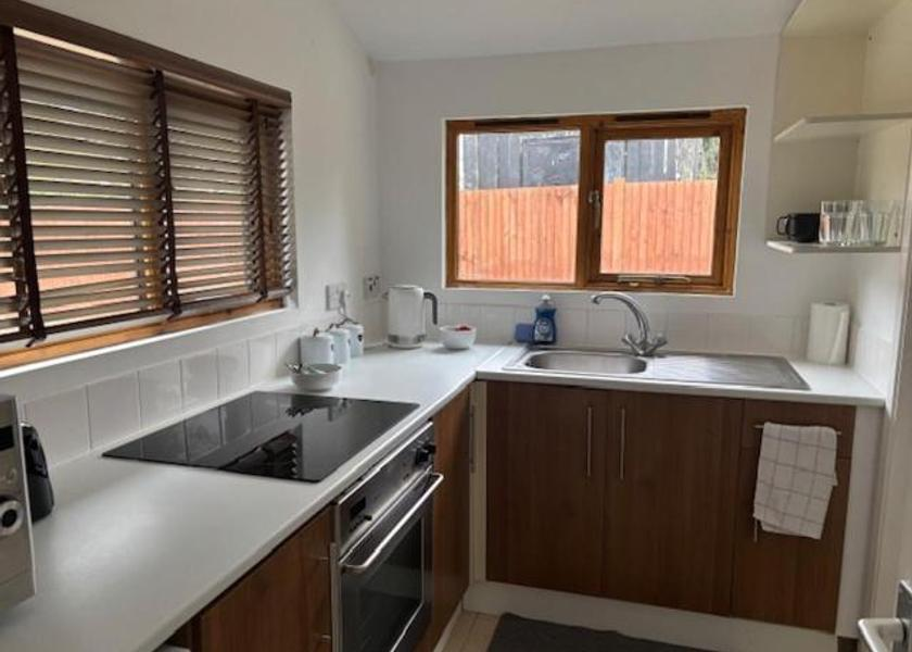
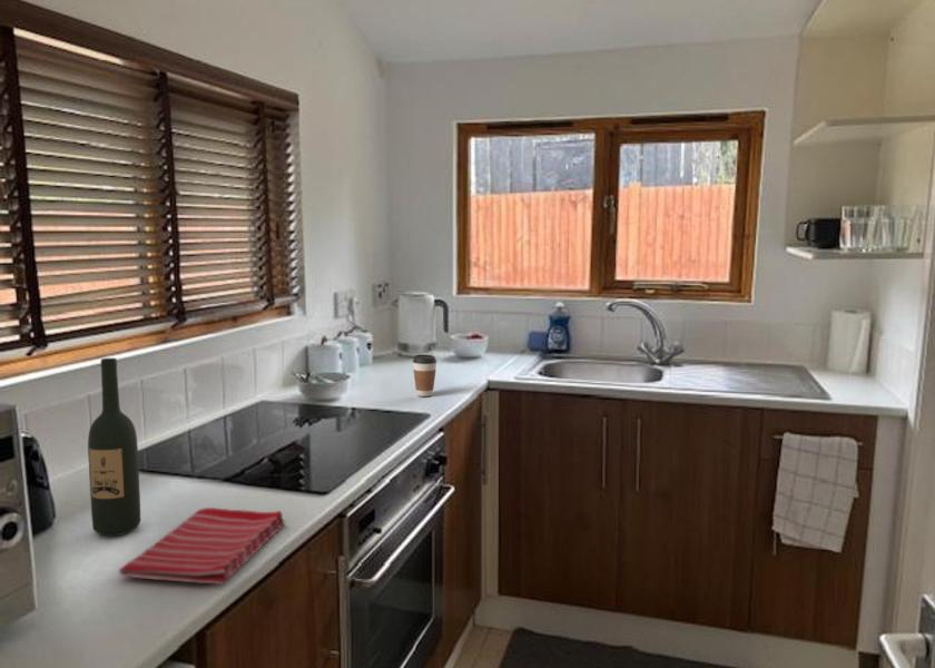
+ coffee cup (424, 375)
+ wine bottle (112, 445)
+ dish towel (209, 540)
